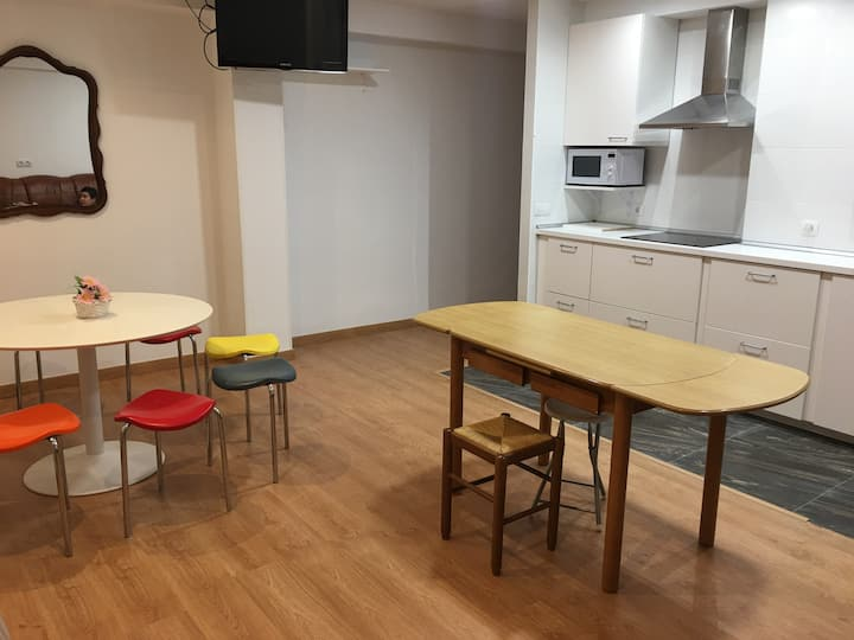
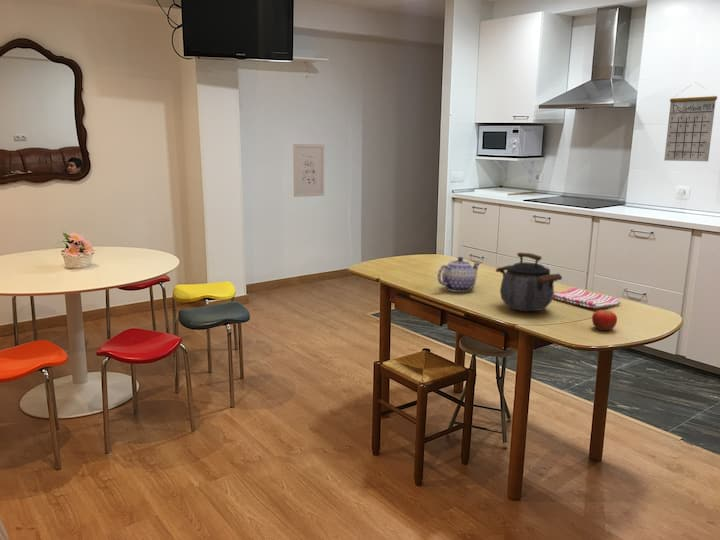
+ kettle (527, 281)
+ fruit (604, 318)
+ wall art (309, 170)
+ teapot (459, 273)
+ dish towel (584, 297)
+ calendar (690, 121)
